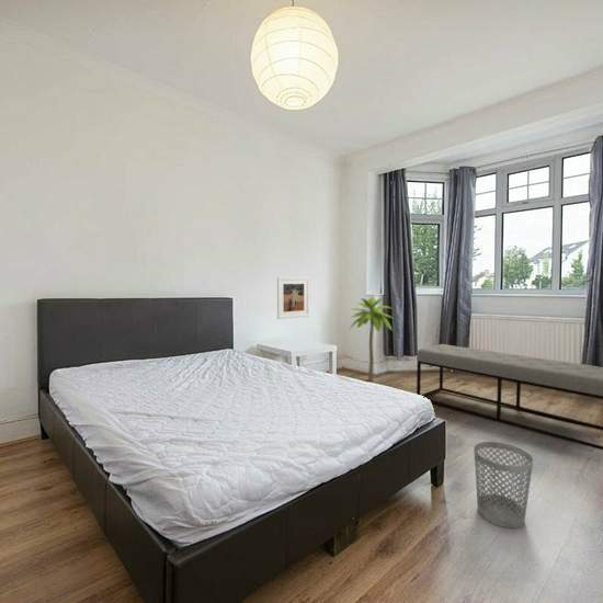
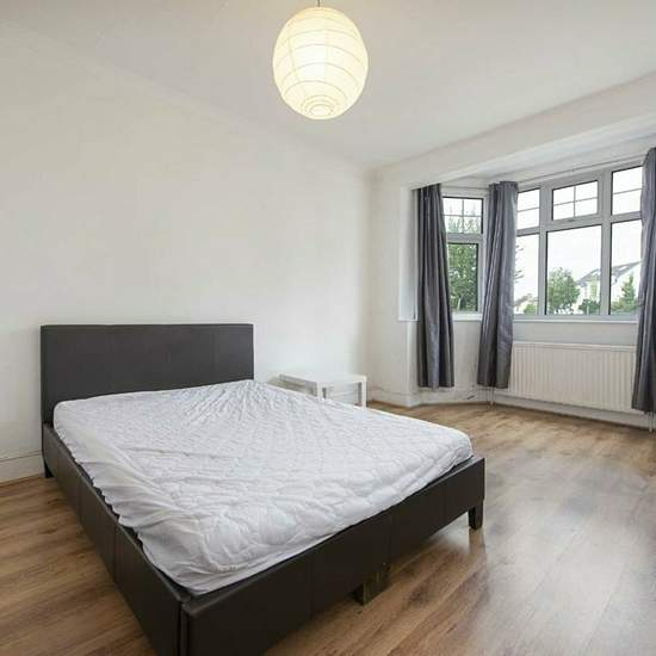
- bench (510, 380)
- wastebasket (501, 483)
- palm tree (371, 339)
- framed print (293, 297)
